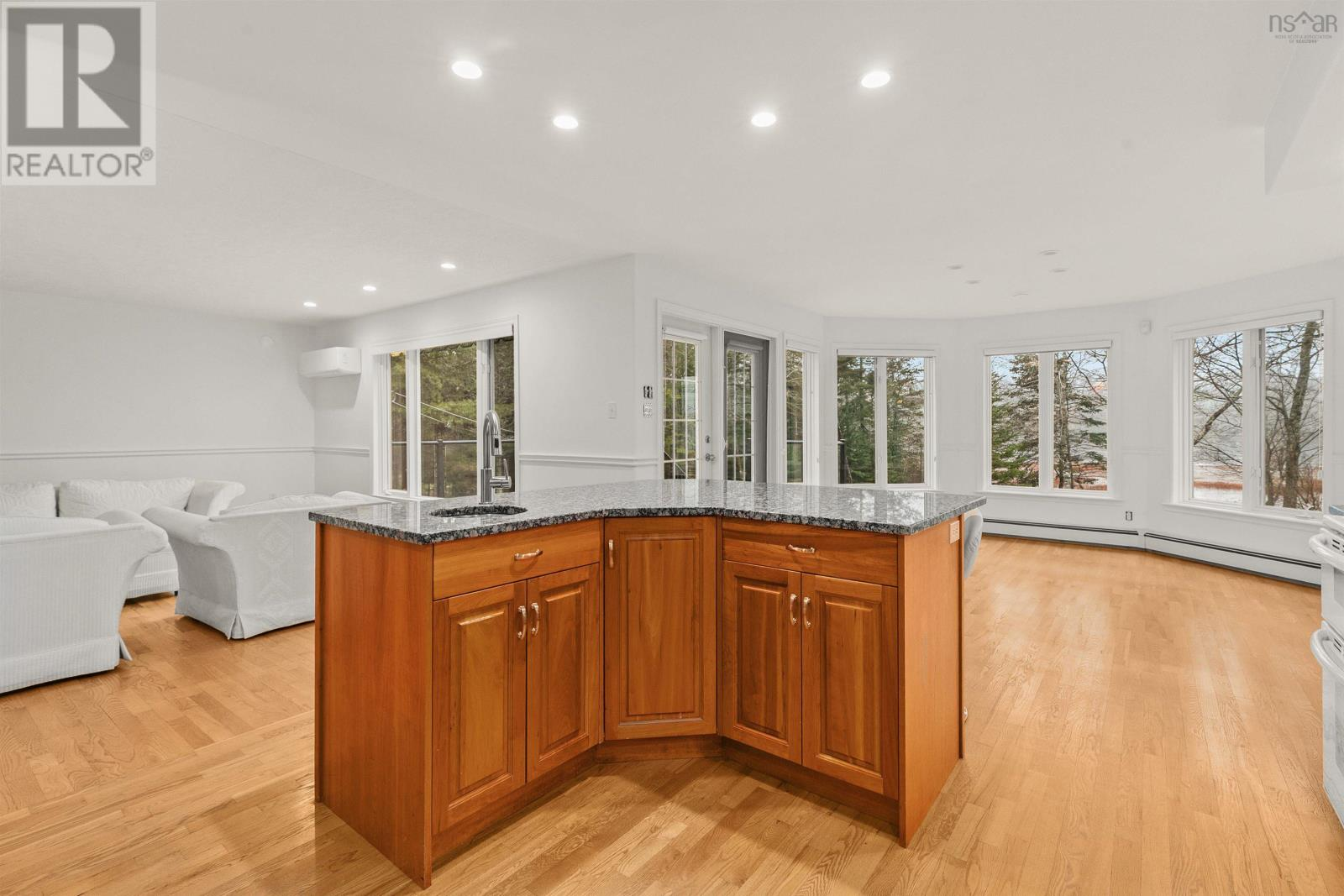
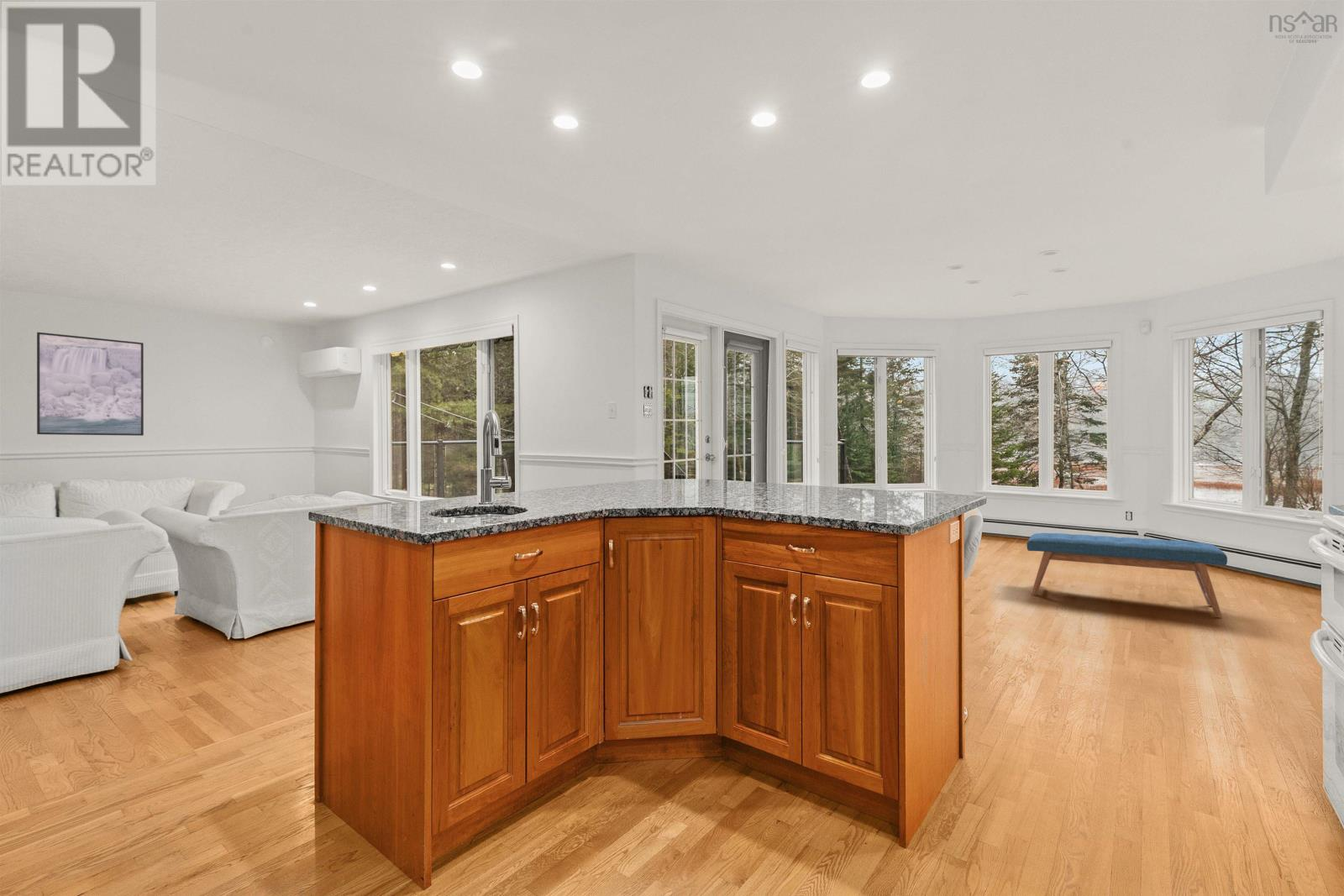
+ bench (1119, 564)
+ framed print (92, 386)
